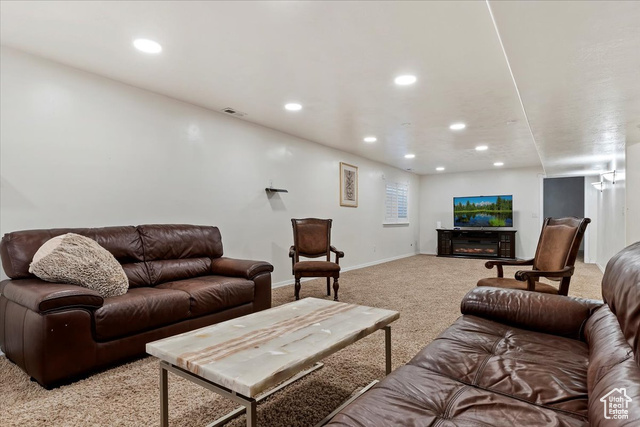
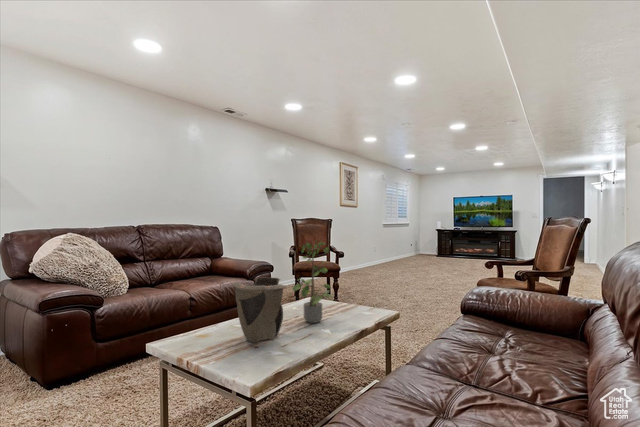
+ potted plant (313, 281)
+ decorative bowl (259, 309)
